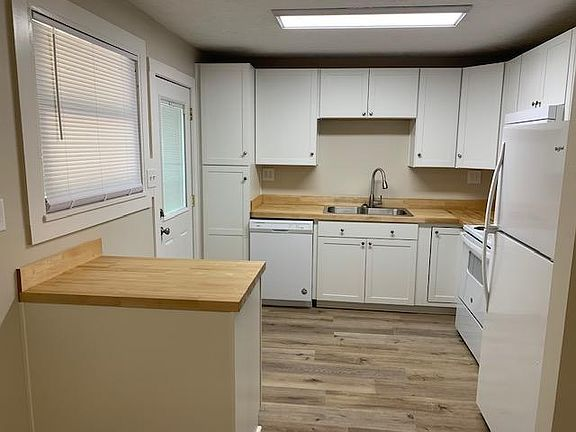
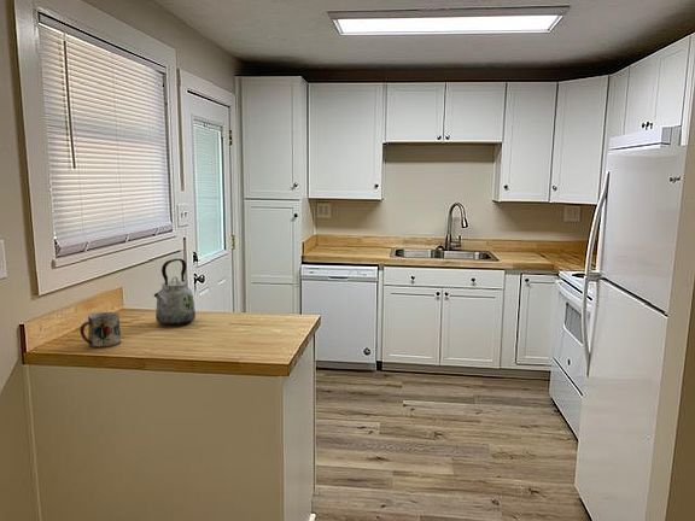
+ kettle (170, 292)
+ mug (101, 329)
